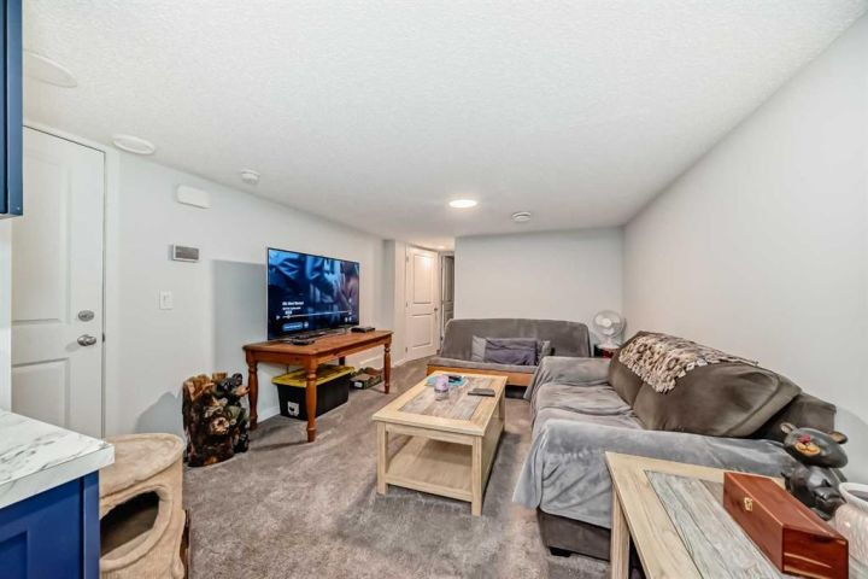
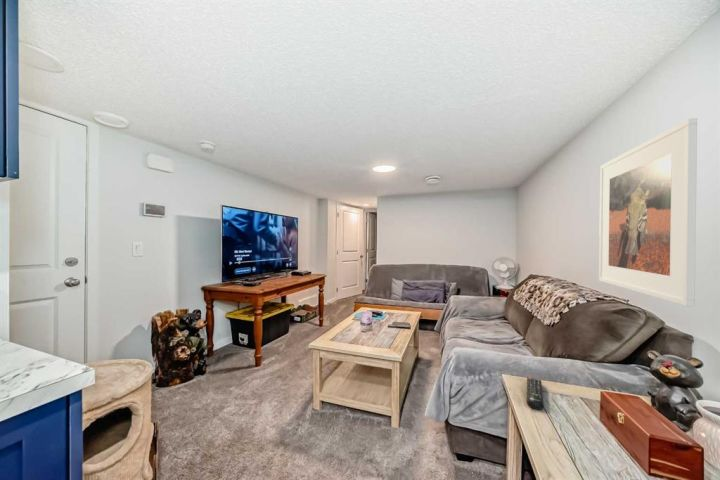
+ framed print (635, 219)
+ remote control (534, 391)
